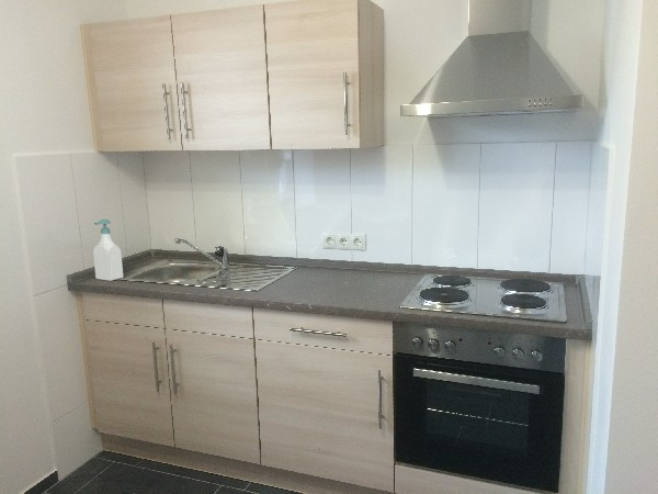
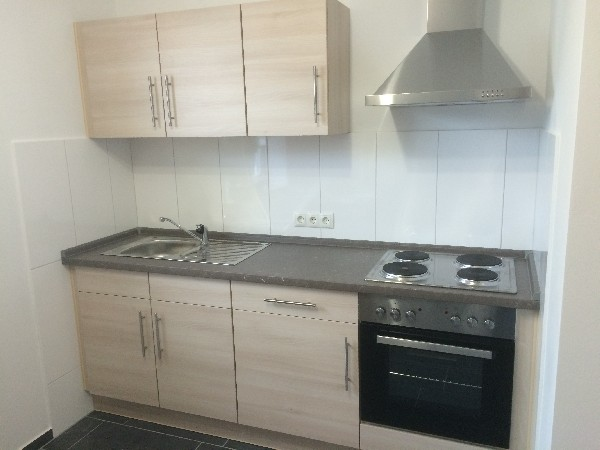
- soap bottle (105, 249)
